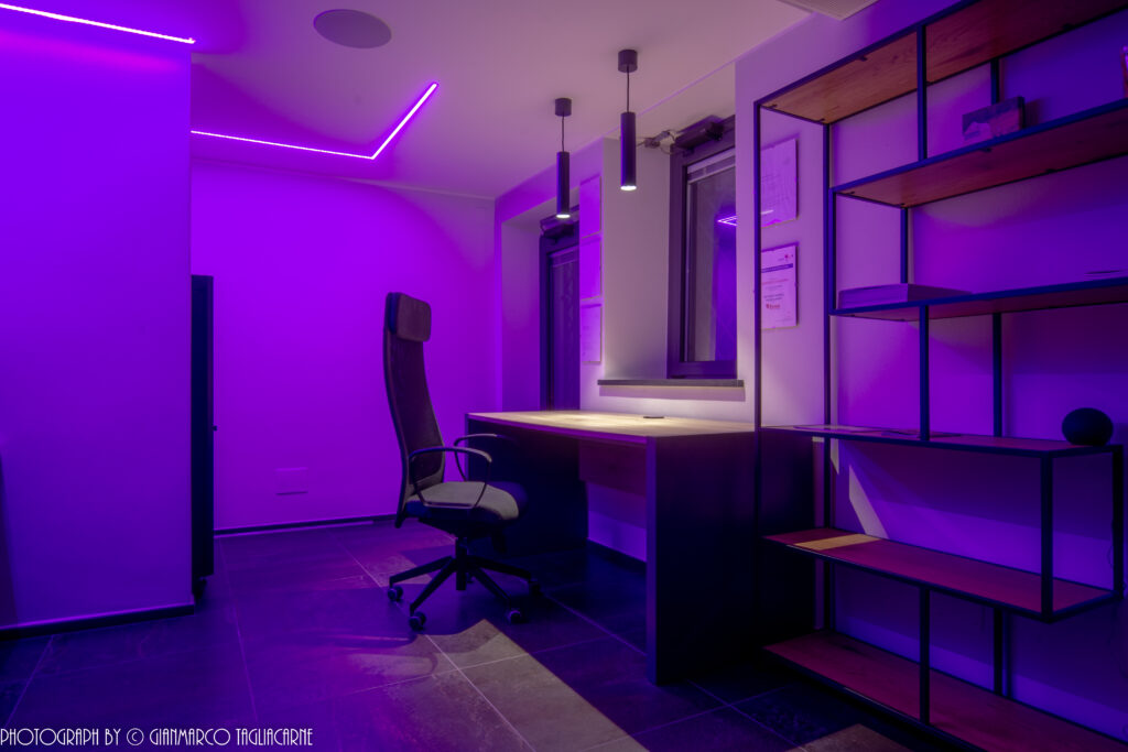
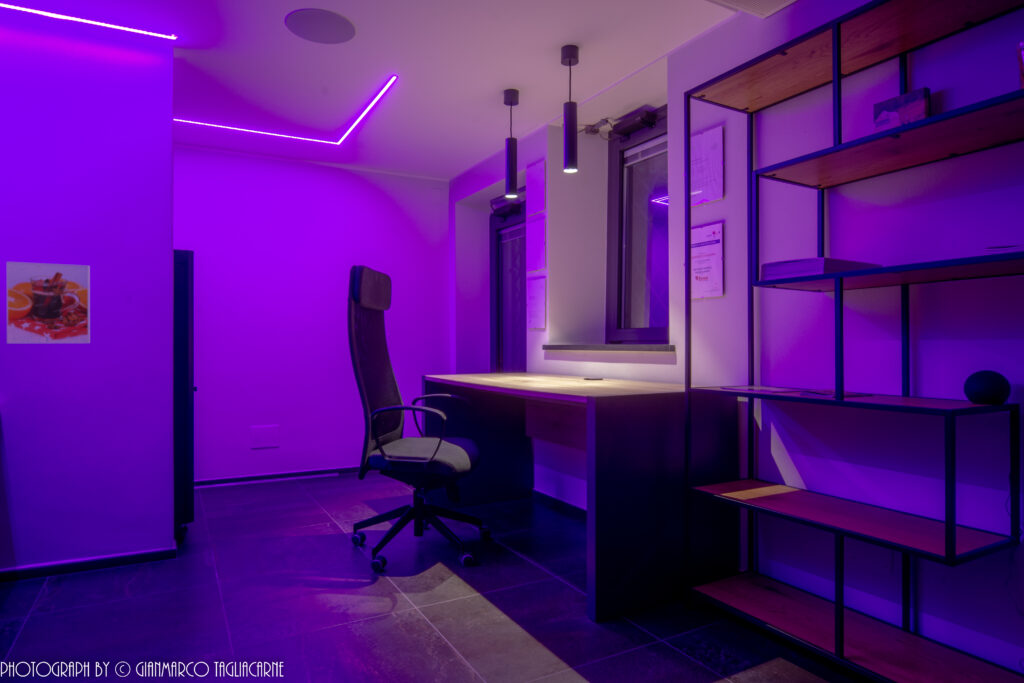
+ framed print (49, 303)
